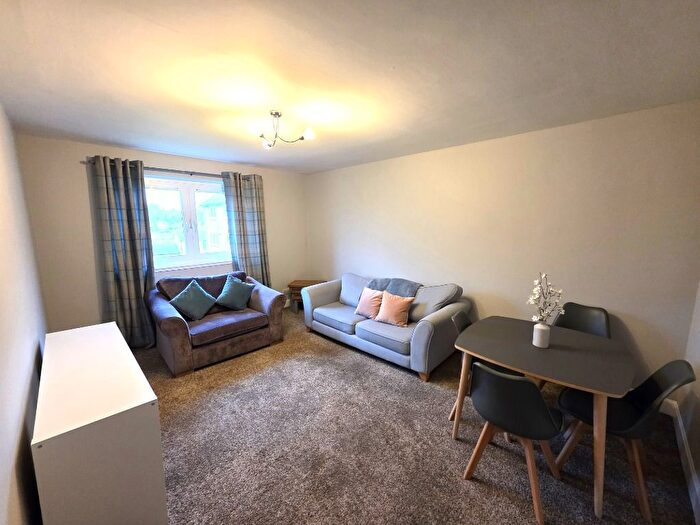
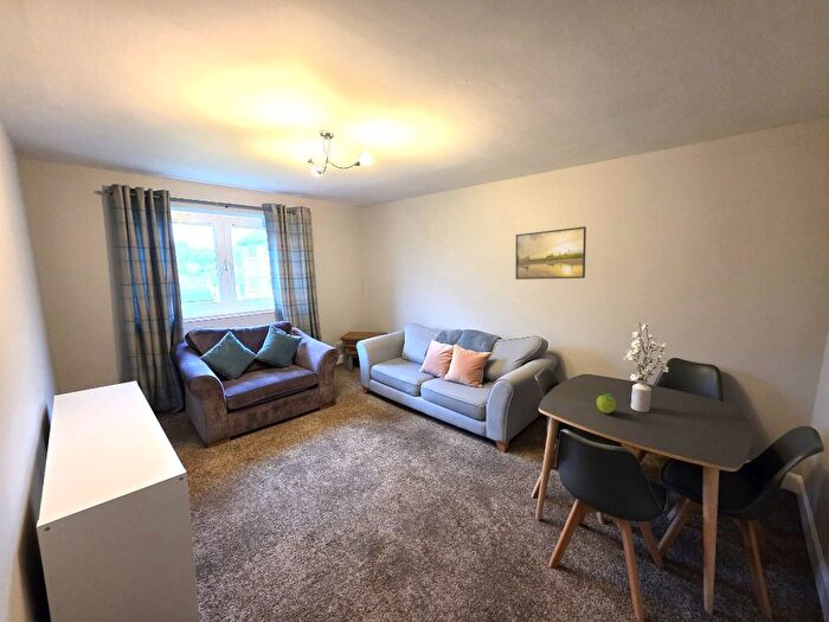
+ fruit (605, 403)
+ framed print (547, 255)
